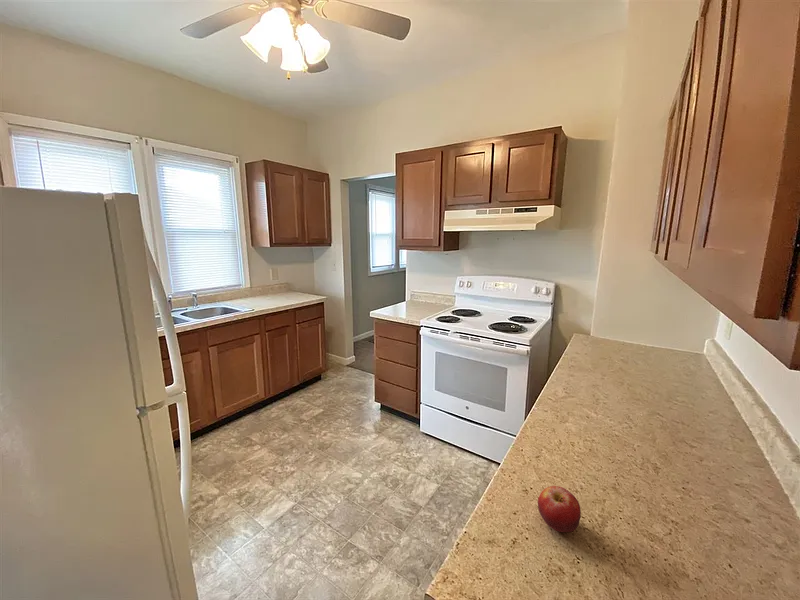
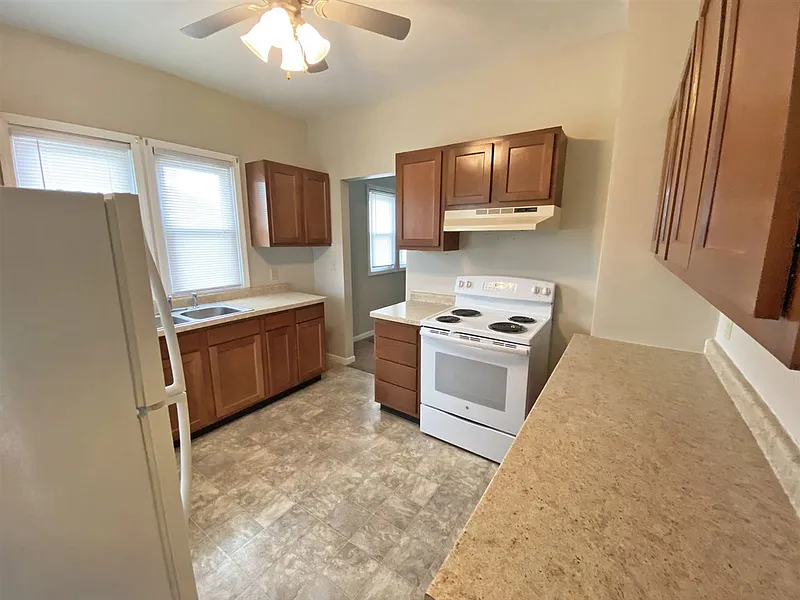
- fruit (559, 508)
